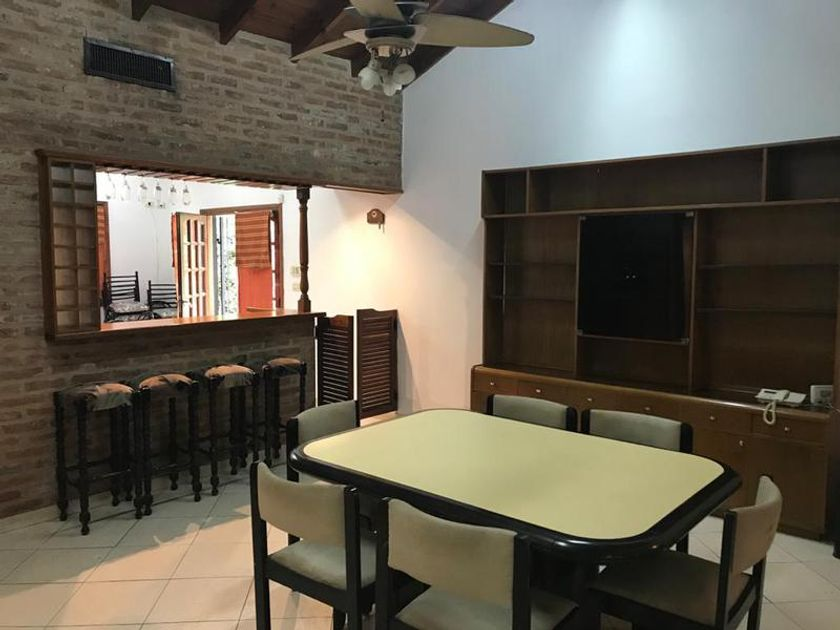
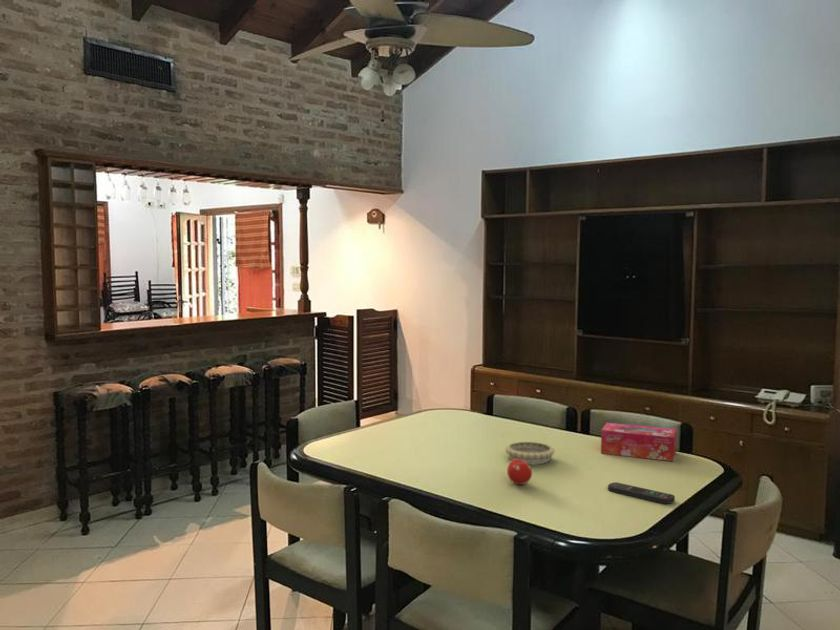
+ decorative bowl (529, 452)
+ remote control (640, 492)
+ tissue box (638, 441)
+ fruit (519, 470)
